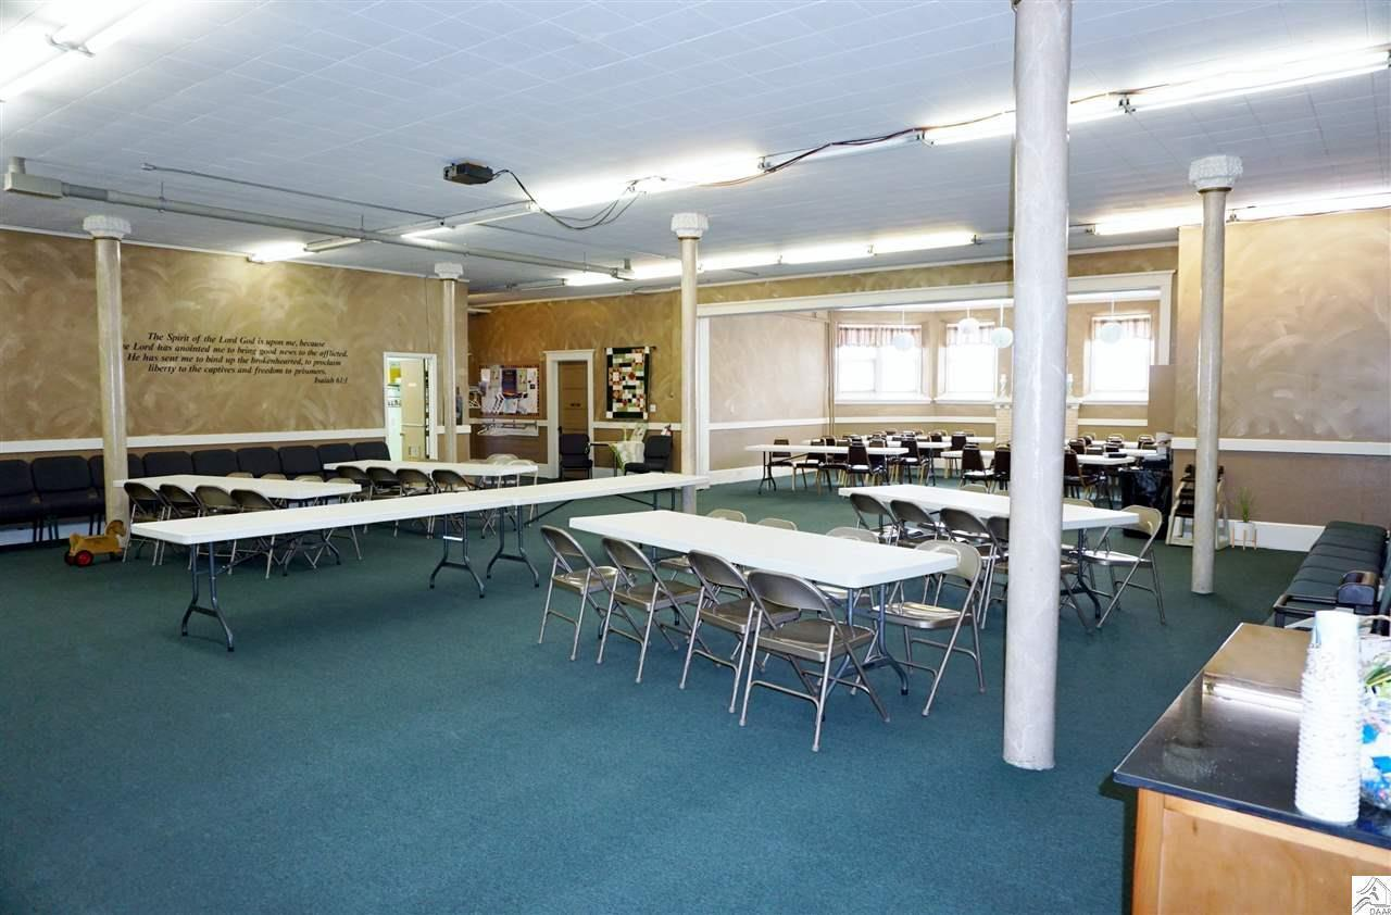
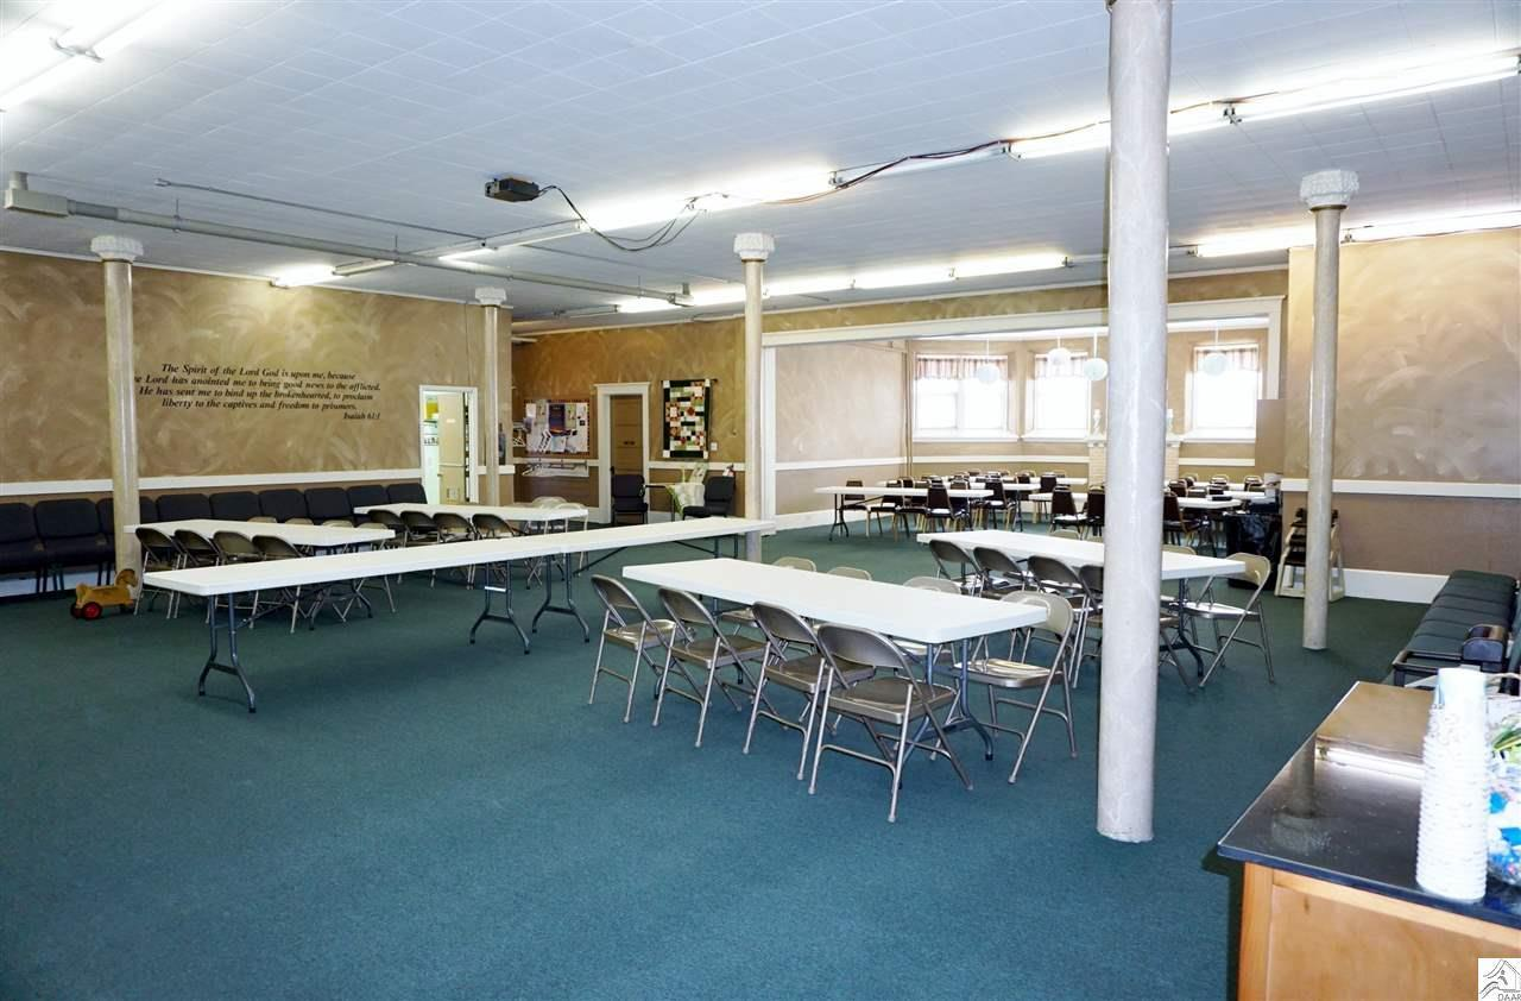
- house plant (1245, 514)
